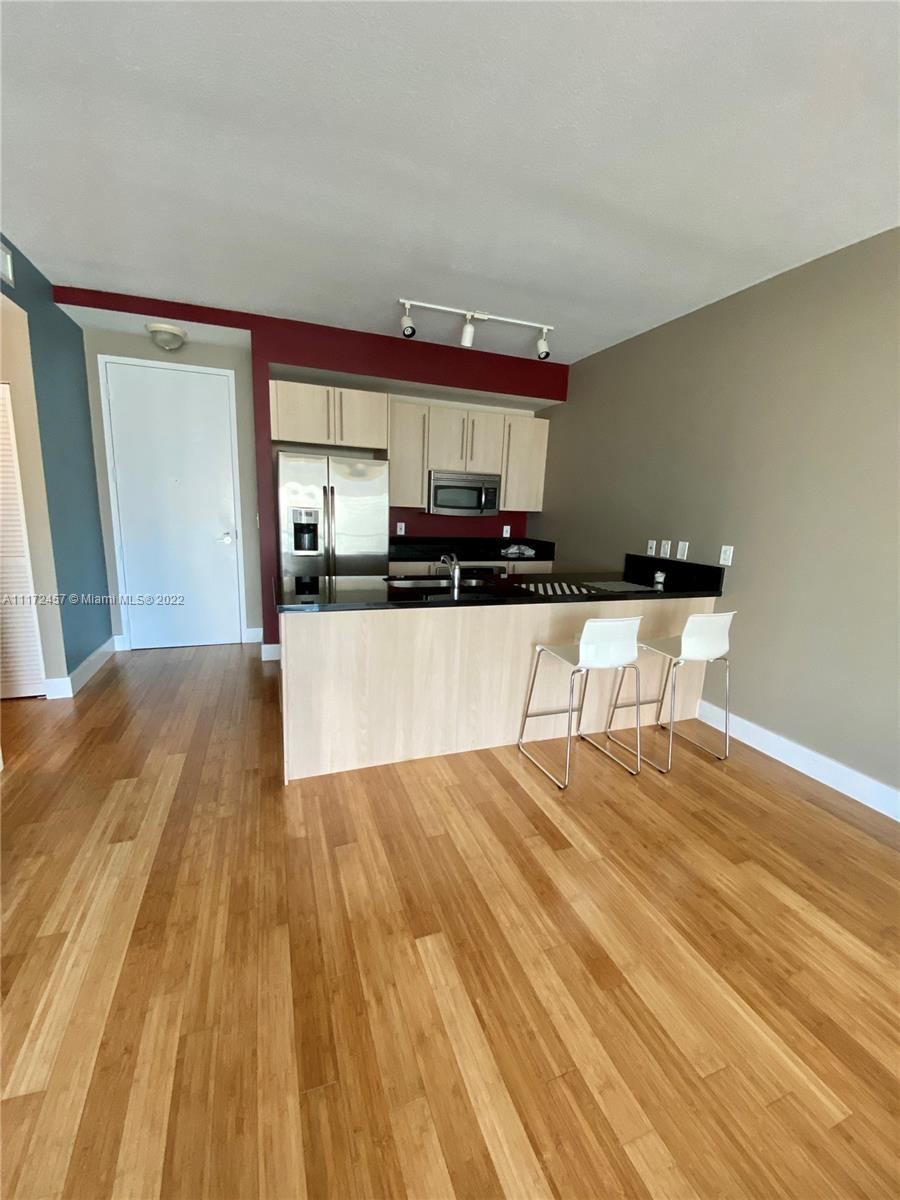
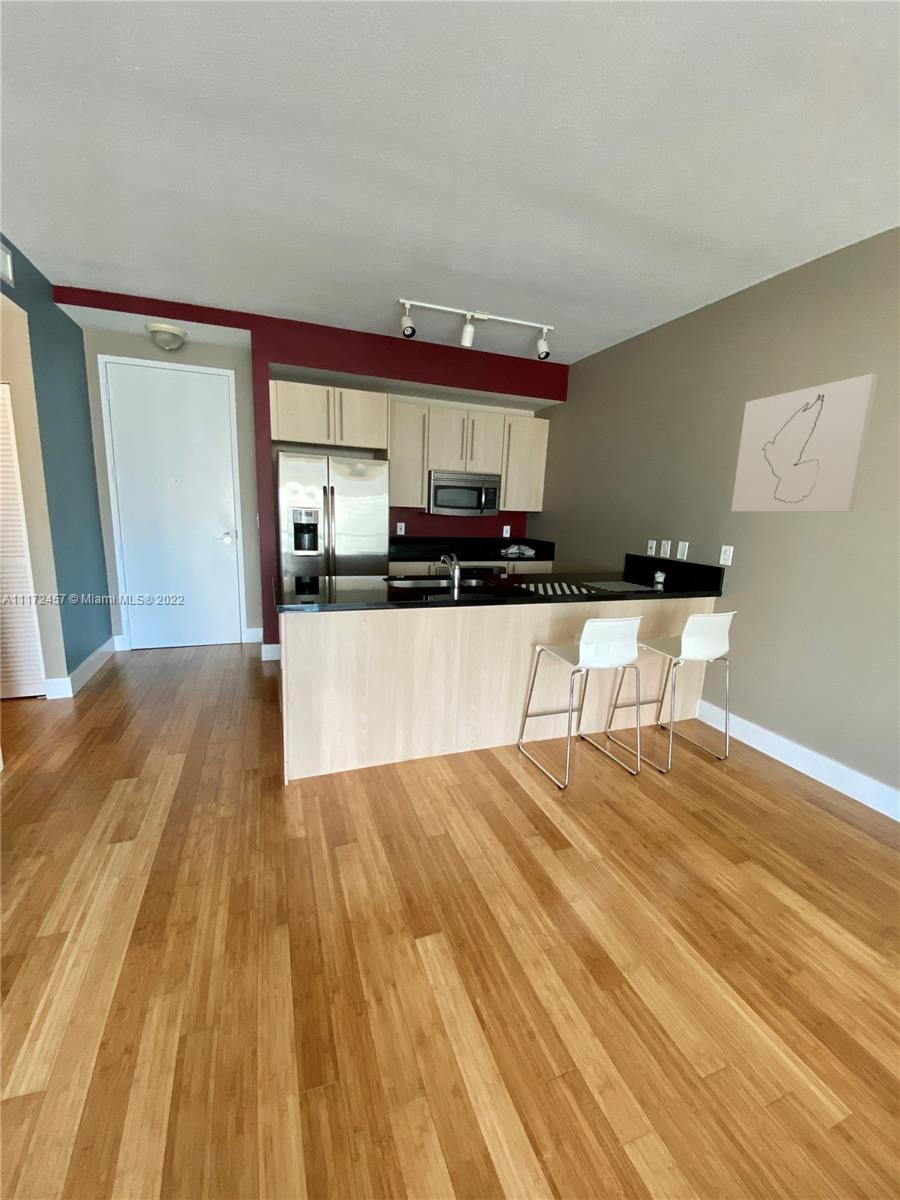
+ wall art (794, 452)
